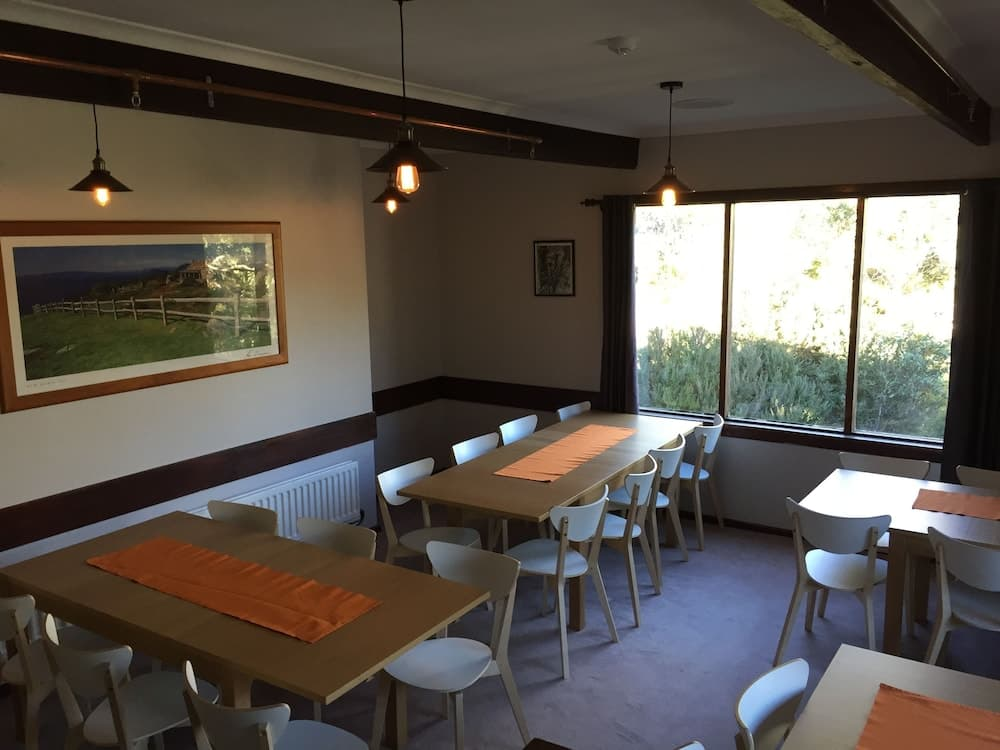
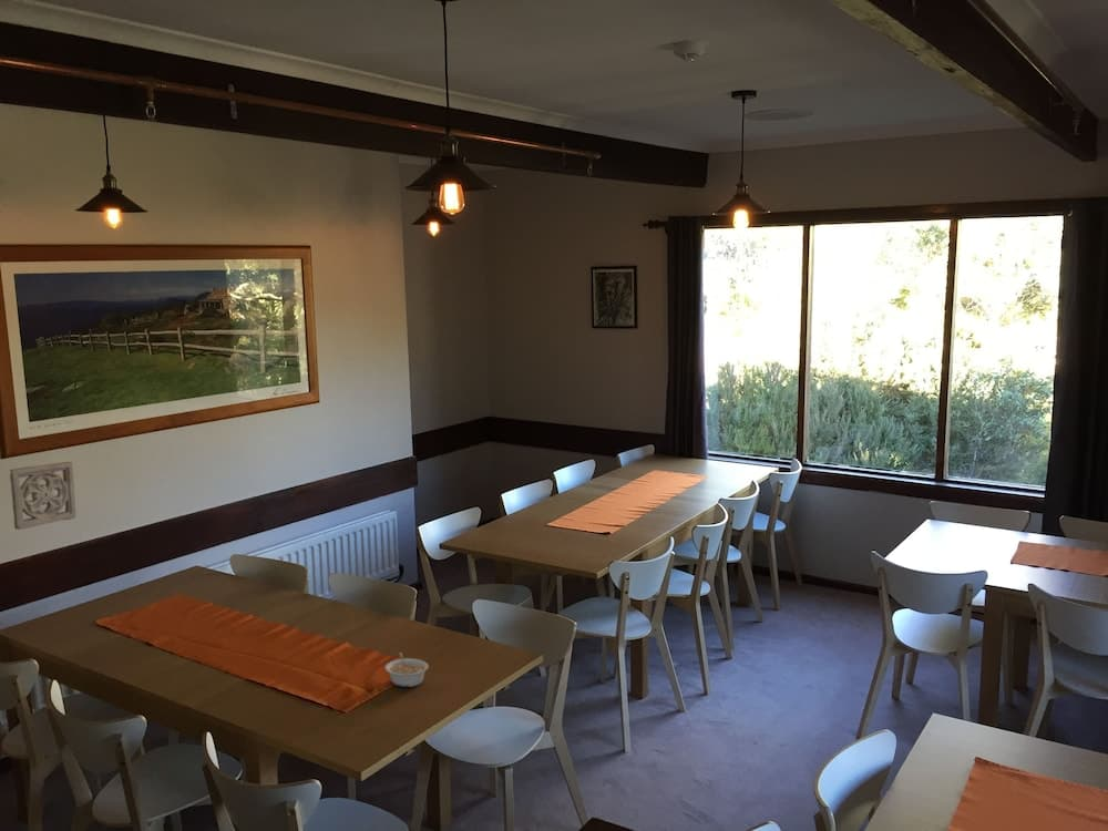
+ legume (406, 671)
+ wall ornament (43, 494)
